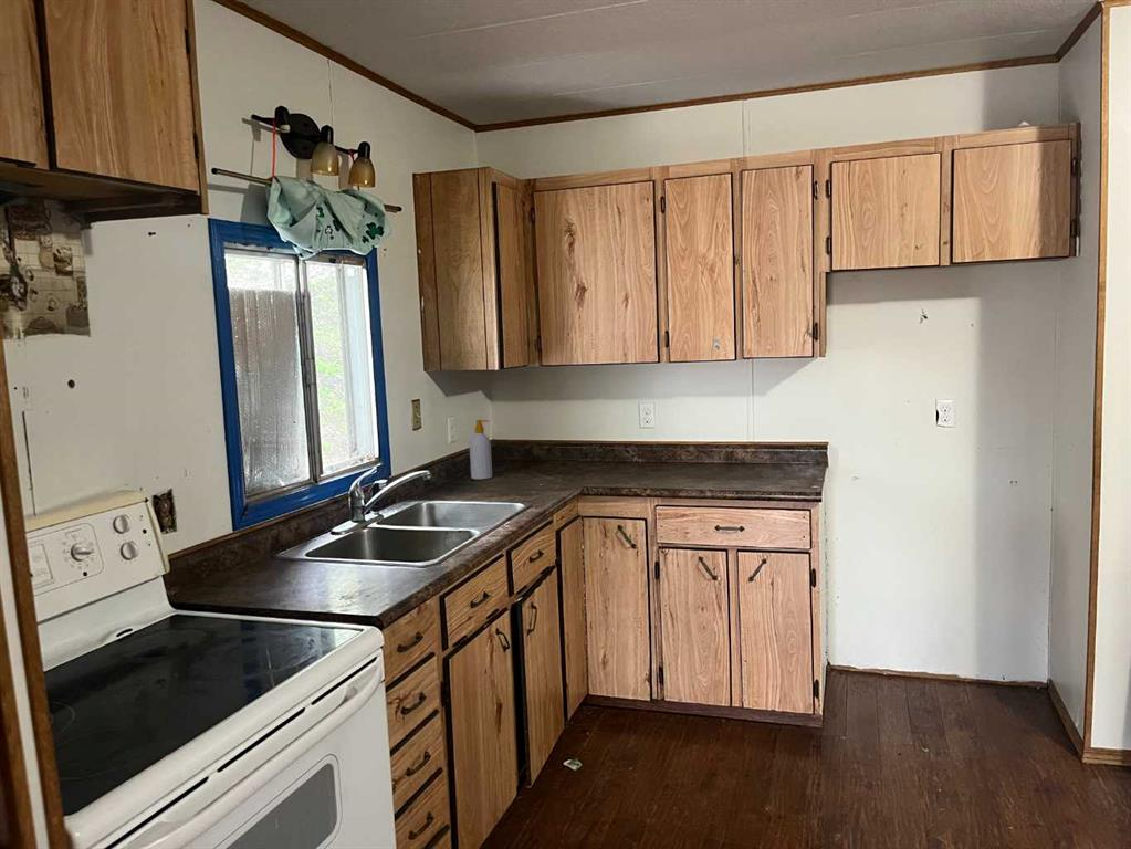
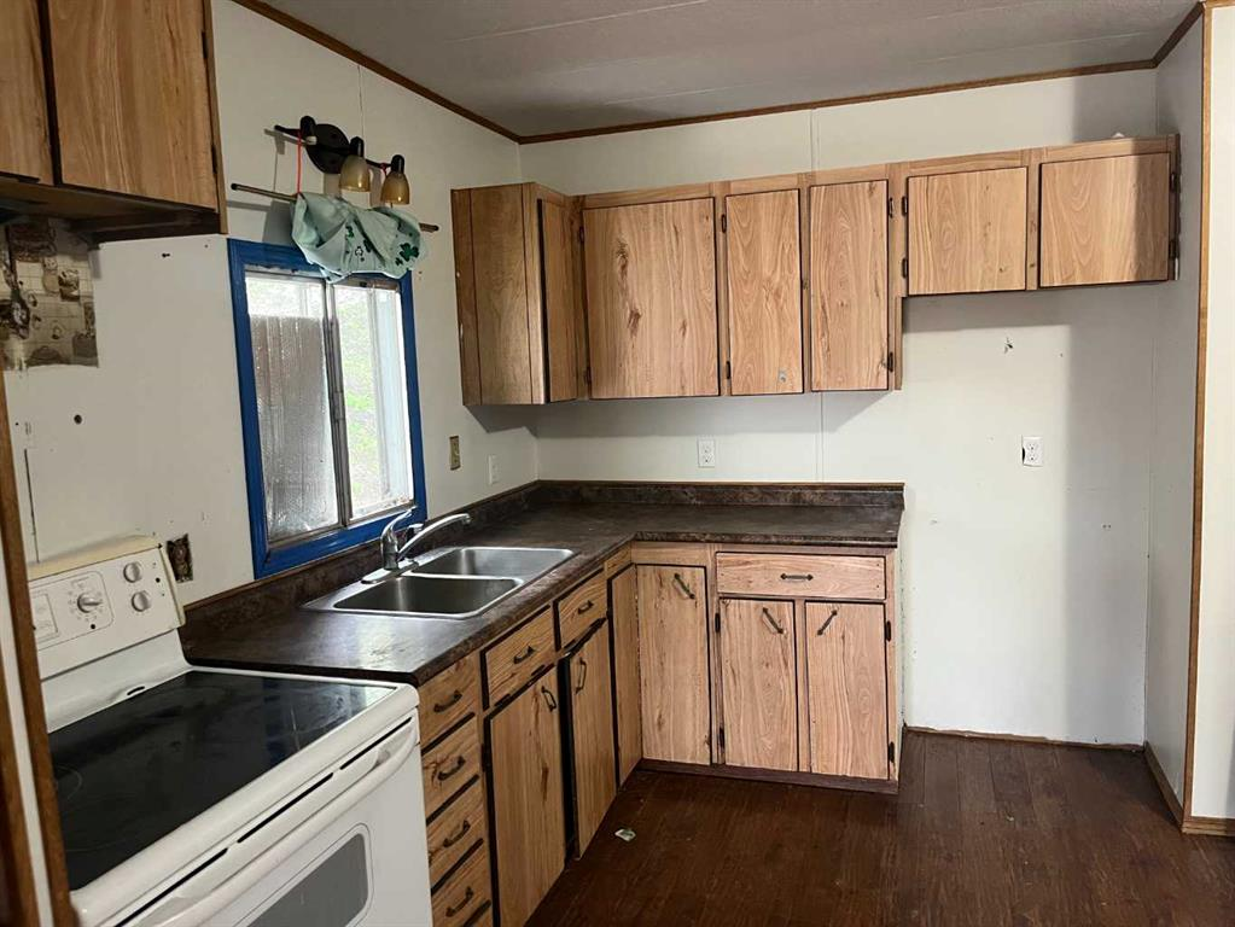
- soap bottle (481, 449)
